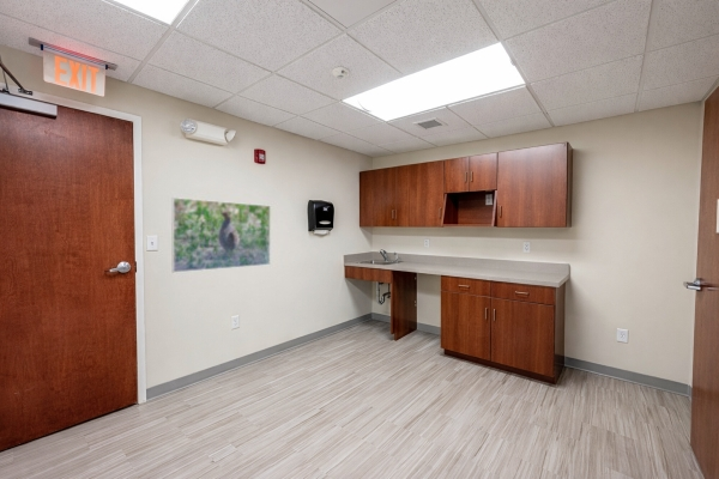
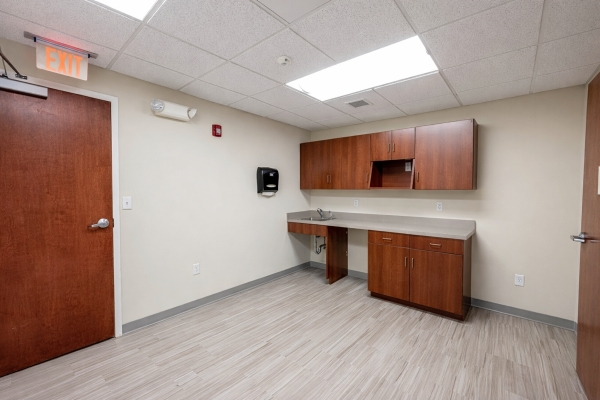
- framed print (226, 235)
